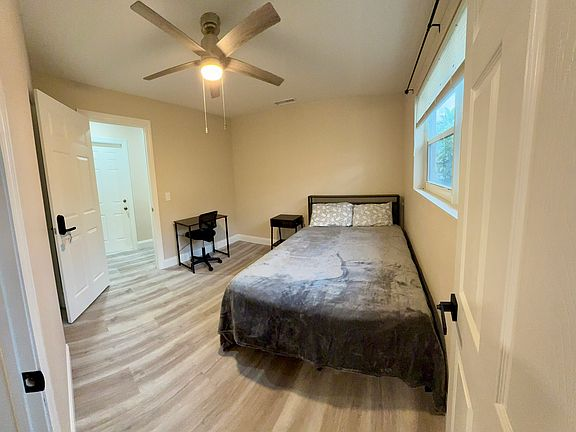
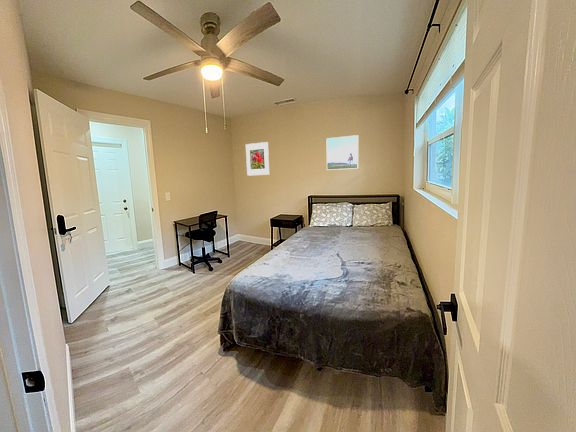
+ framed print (257, 159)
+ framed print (342, 153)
